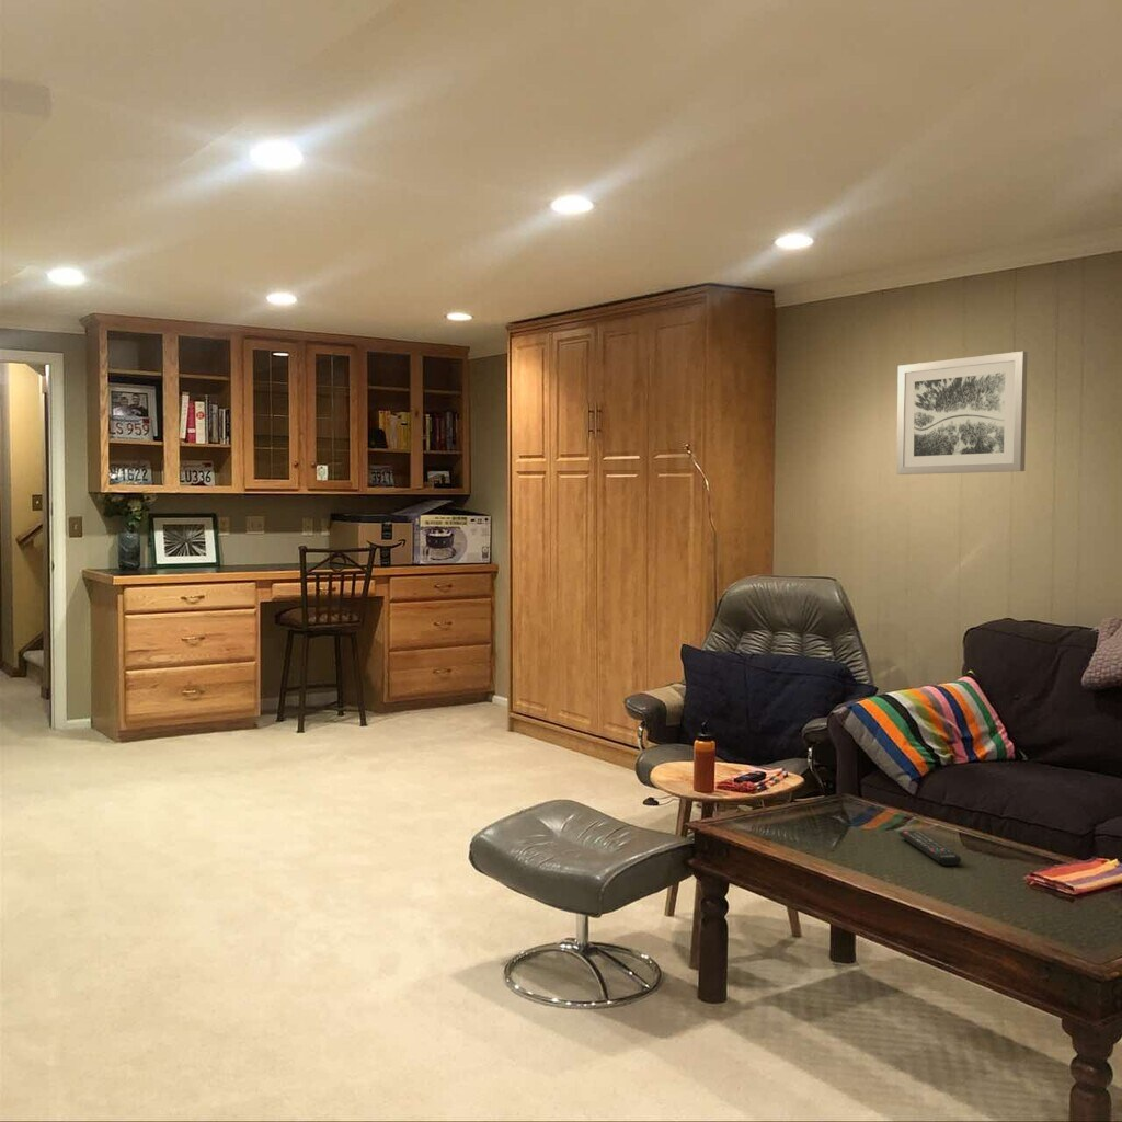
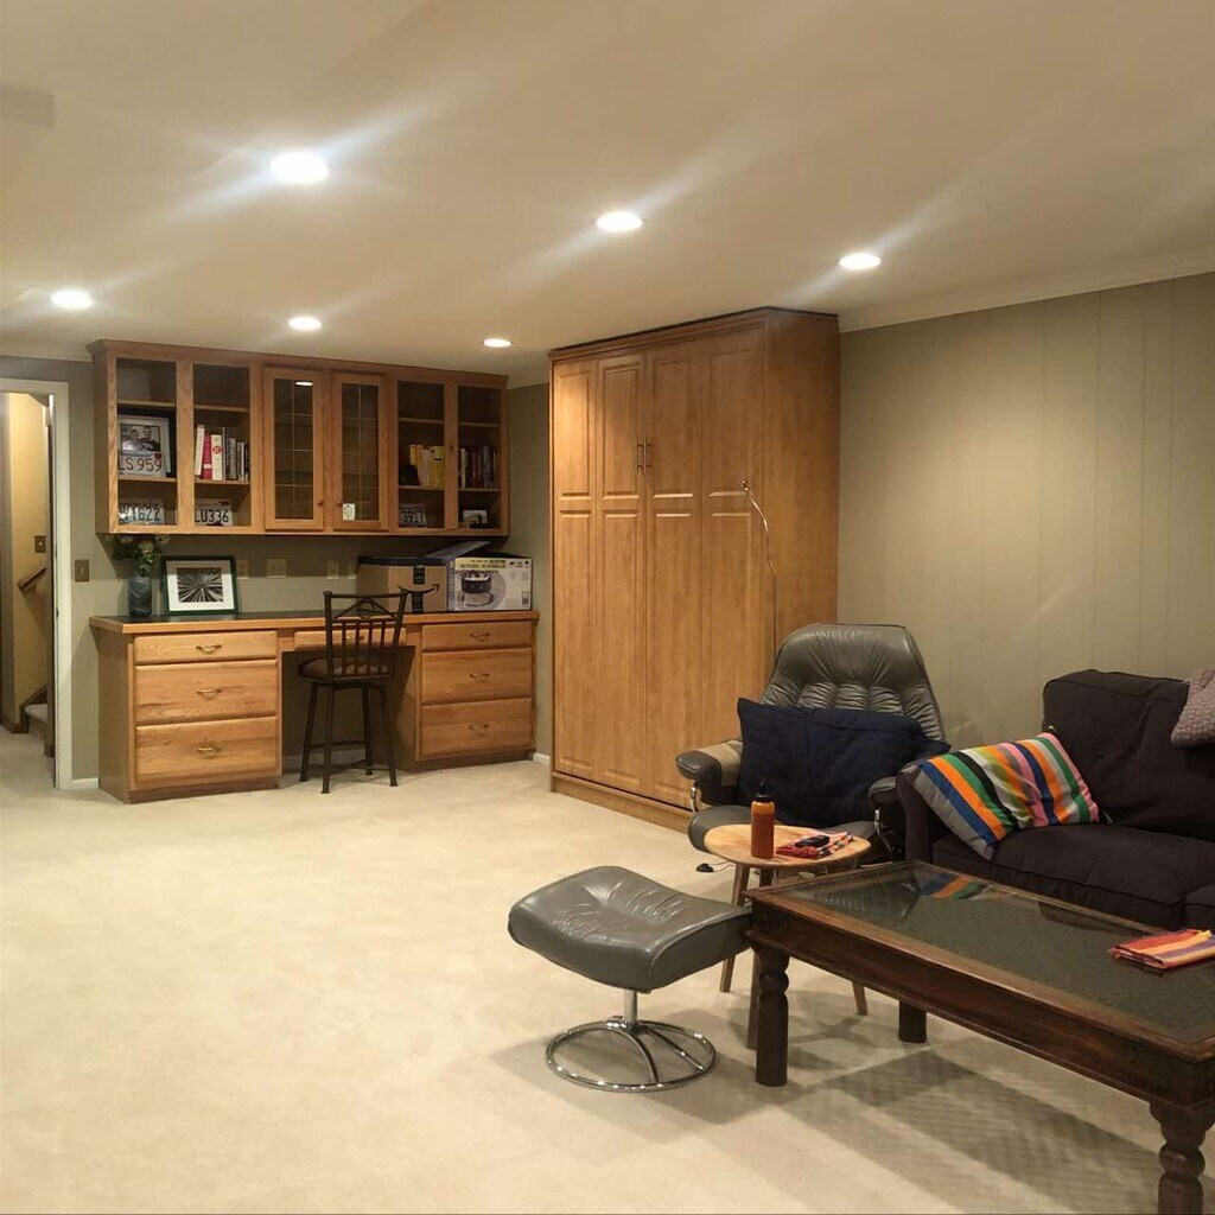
- wall art (958, 415)
- remote control (928, 847)
